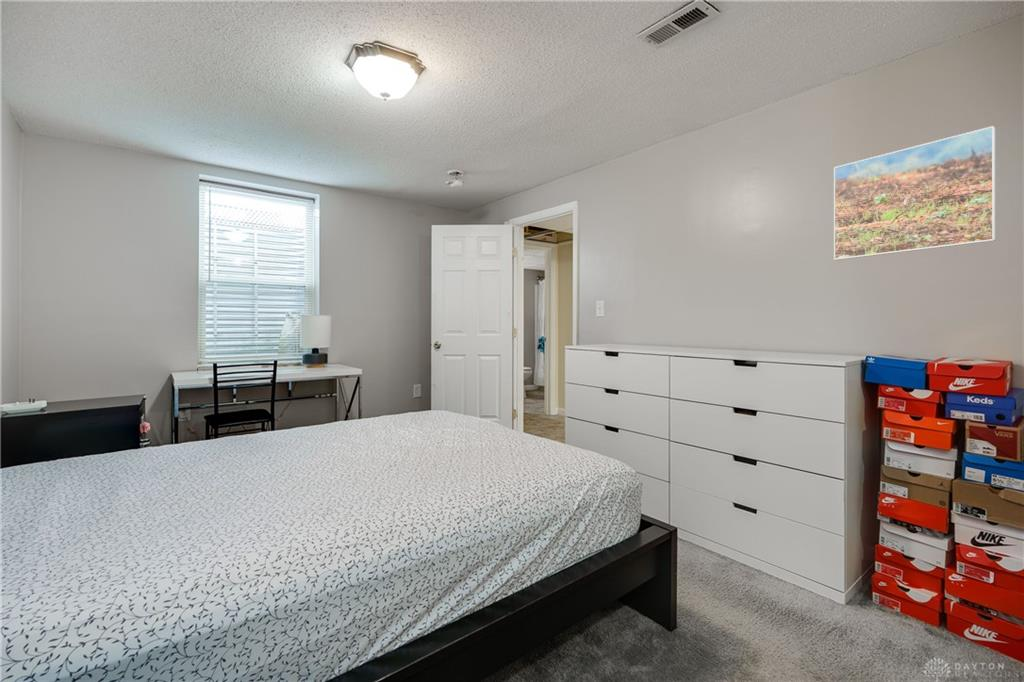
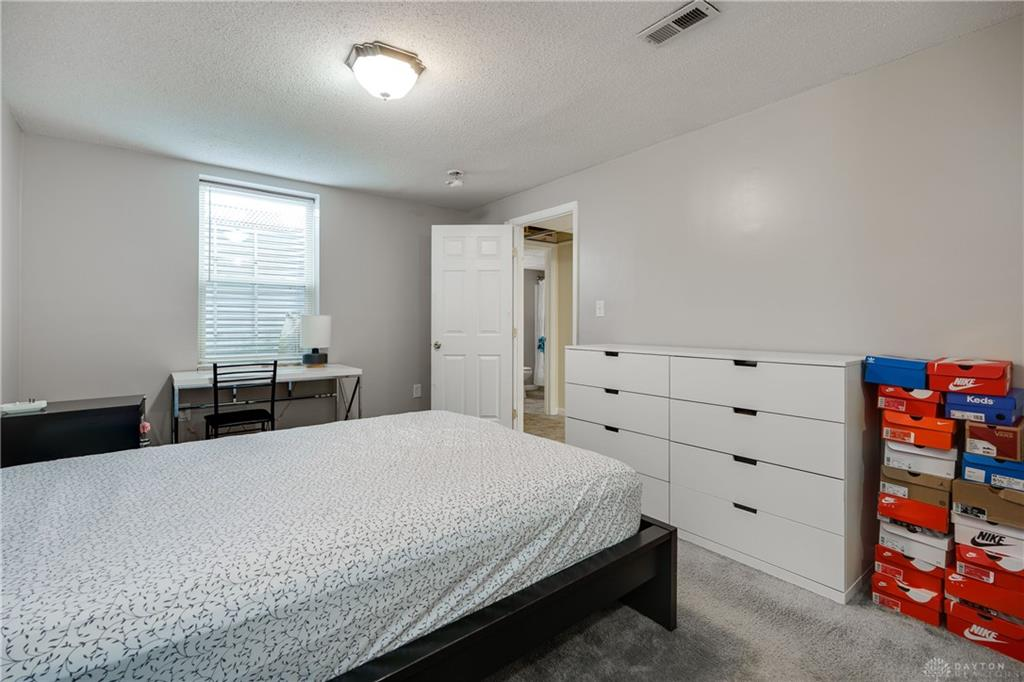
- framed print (906, 200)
